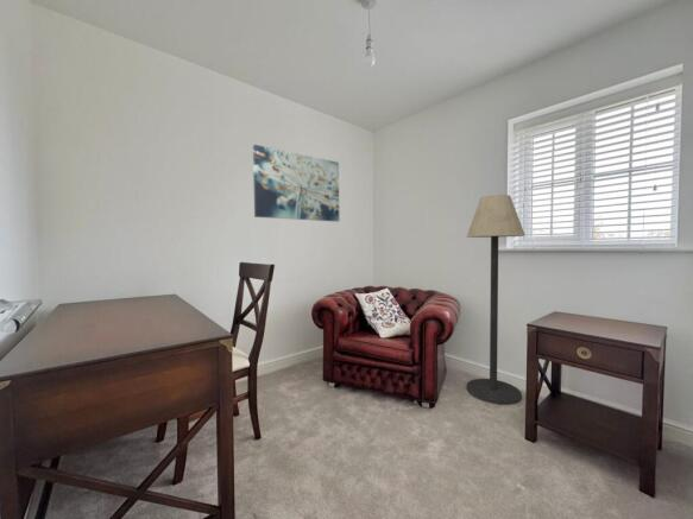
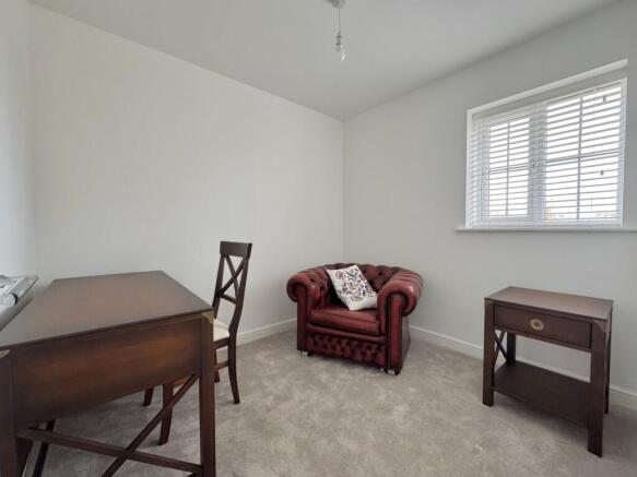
- floor lamp (493, 296)
- wall art (300, 186)
